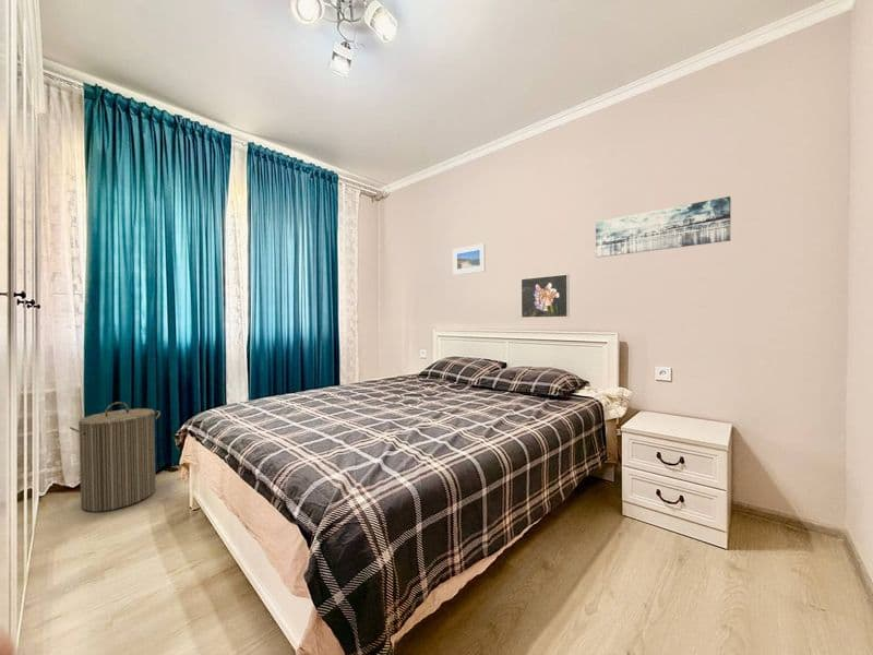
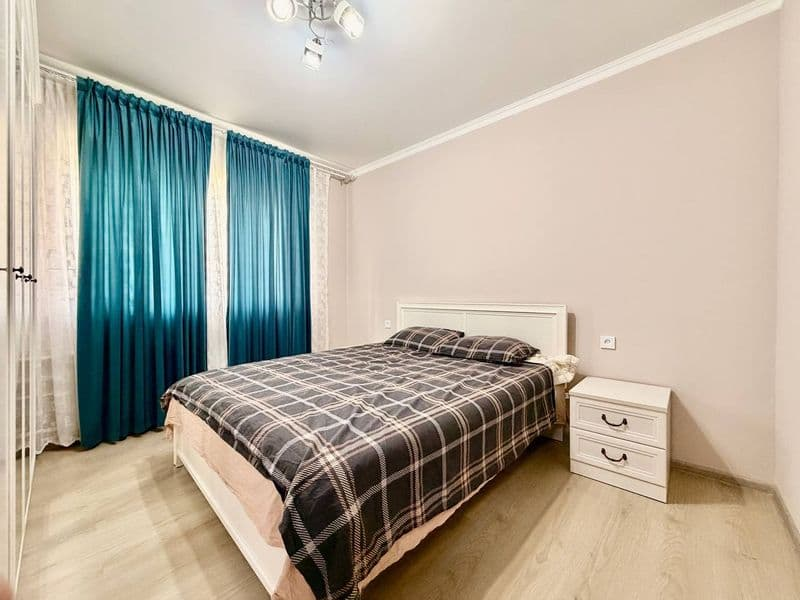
- laundry hamper (119, 450)
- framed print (468, 260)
- wall art (656, 230)
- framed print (543, 297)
